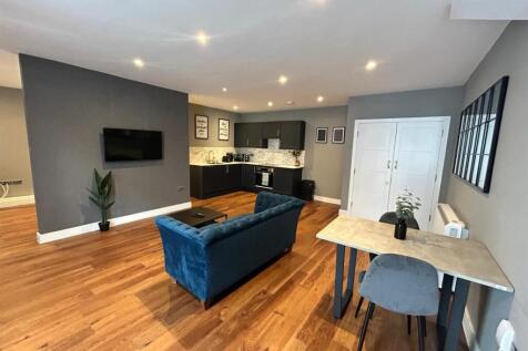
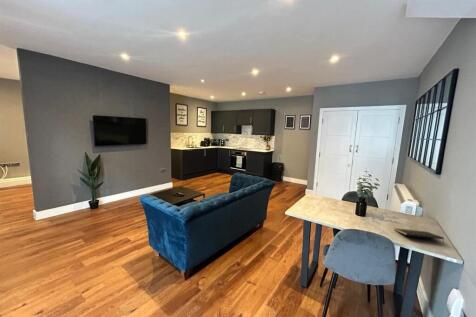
+ notepad (416, 233)
